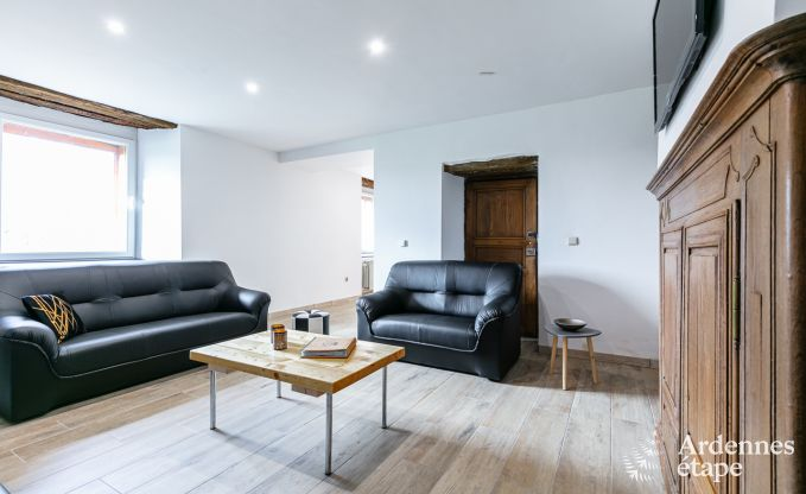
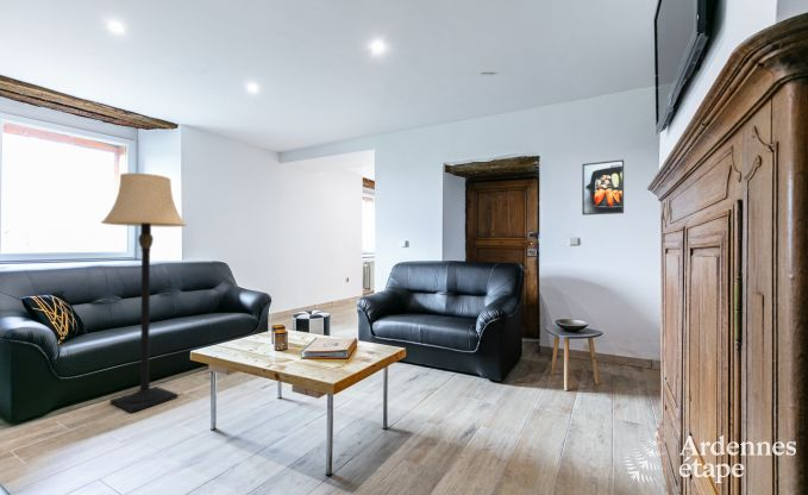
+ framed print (602, 188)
+ lamp (145, 288)
